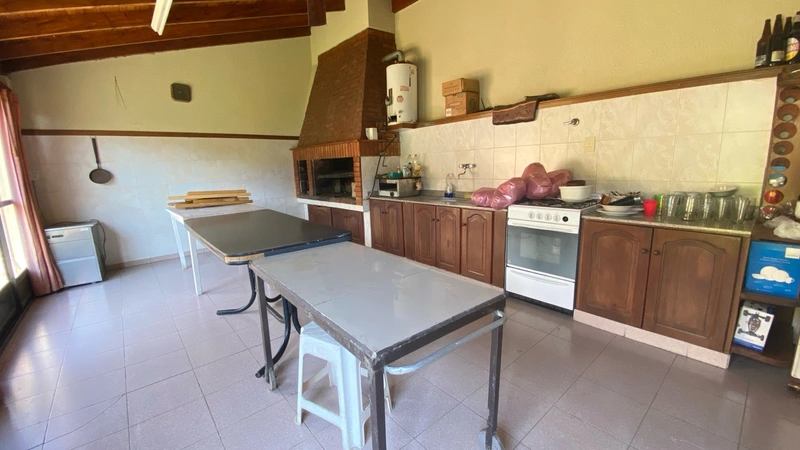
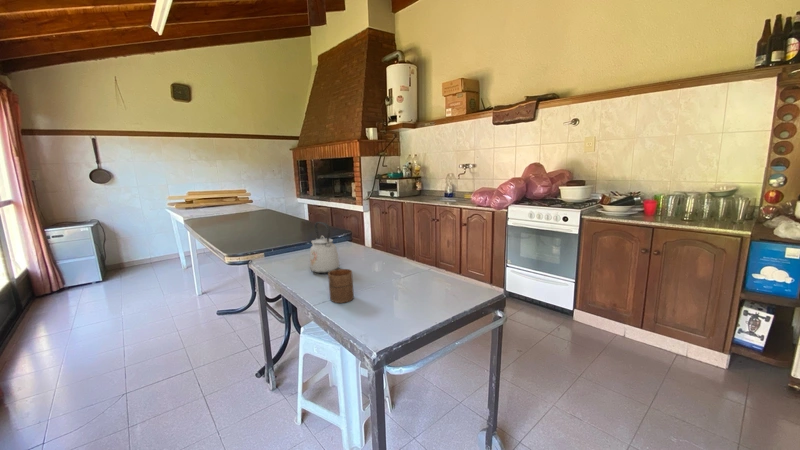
+ cup (340, 285)
+ kettle (320, 245)
